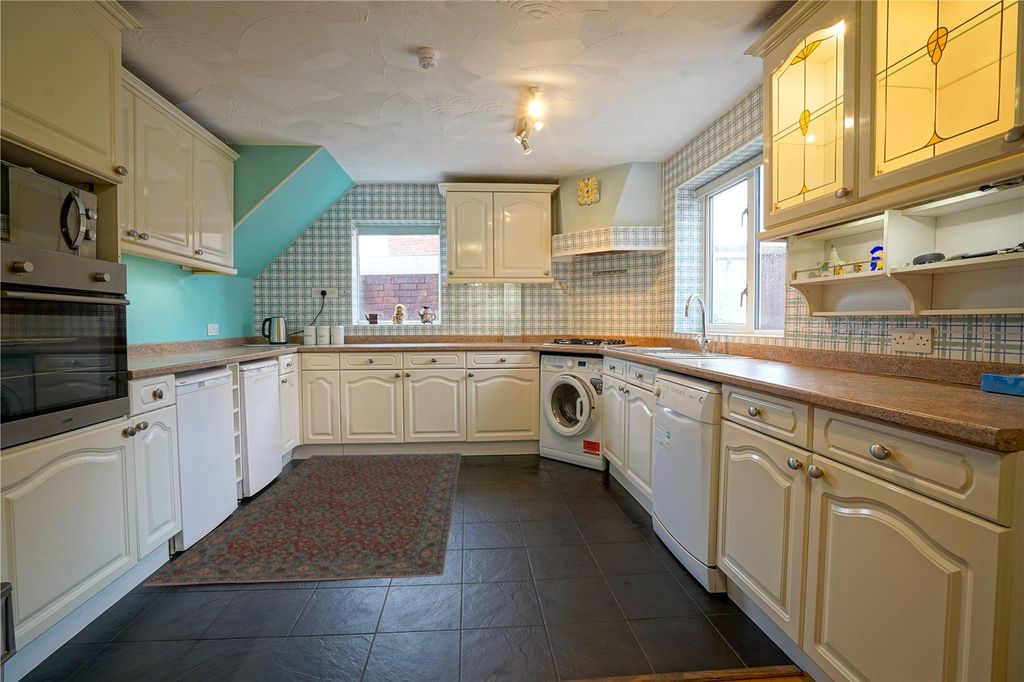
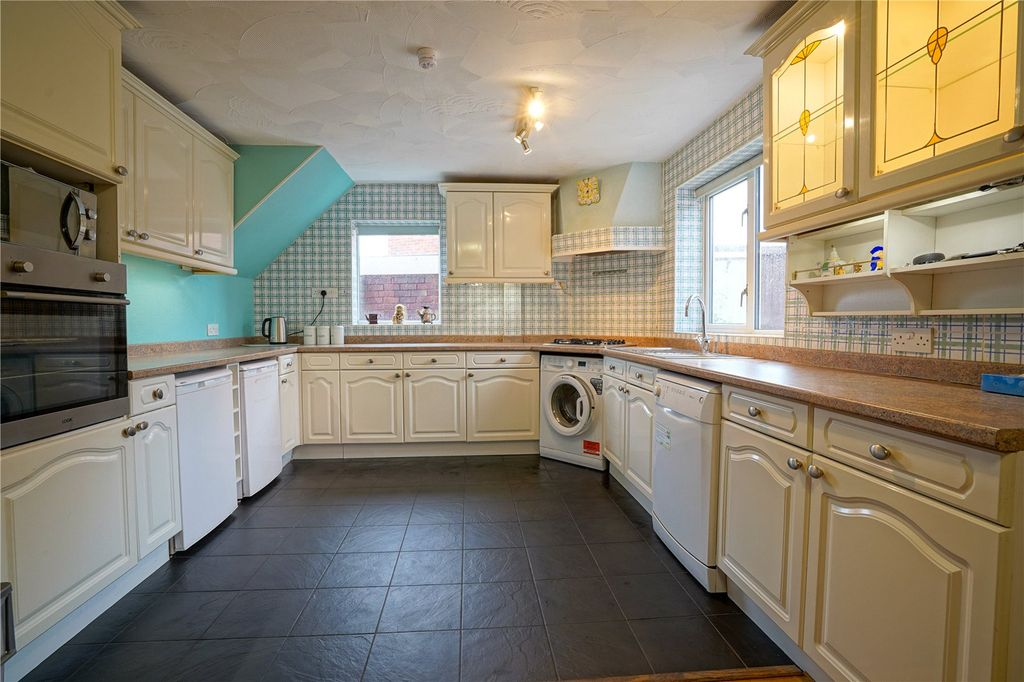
- rug (356, 496)
